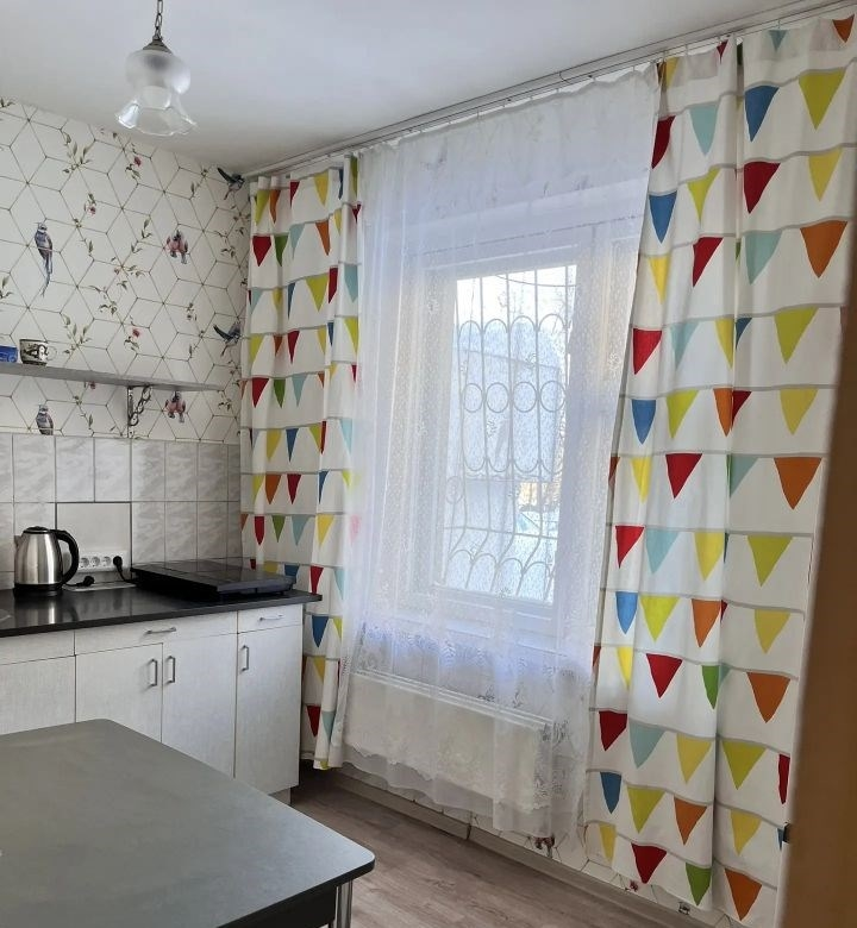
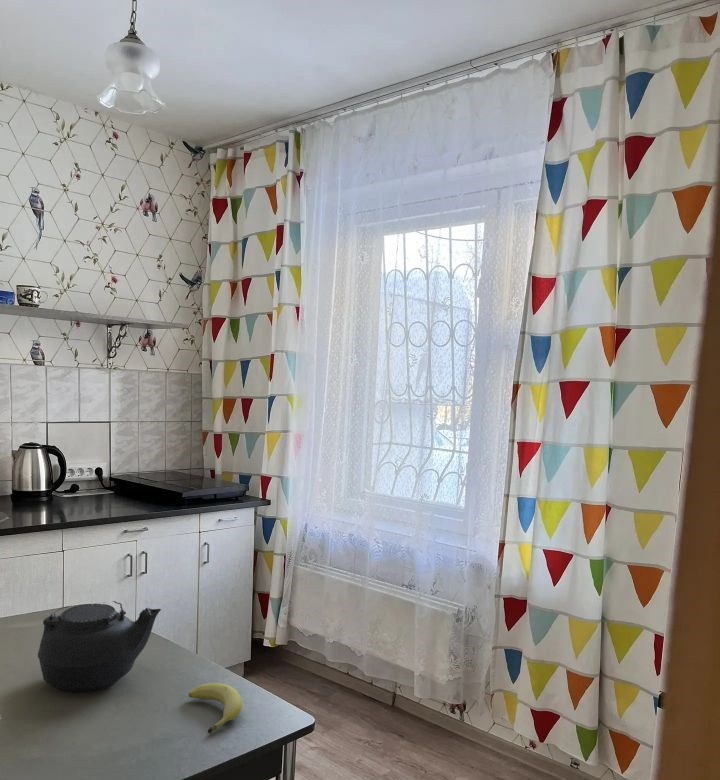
+ teapot (99, 645)
+ fruit (219, 701)
